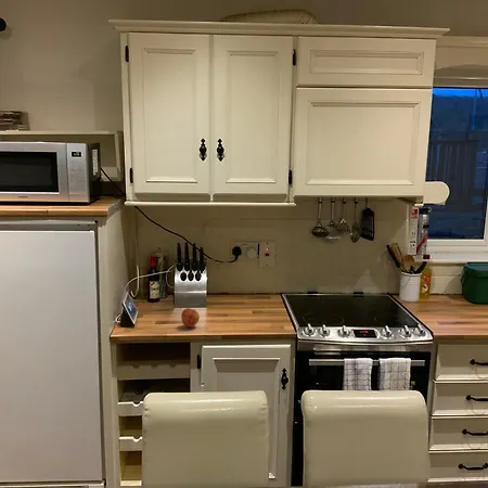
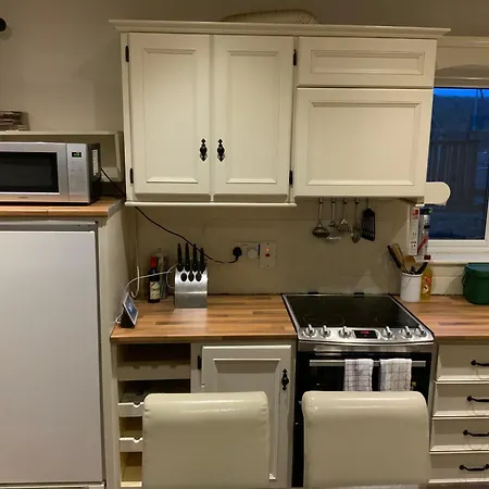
- apple (190, 318)
